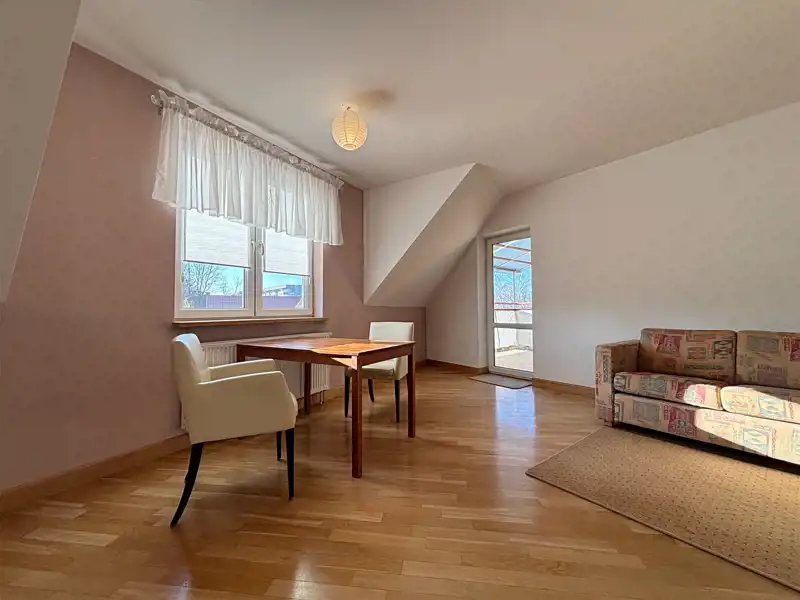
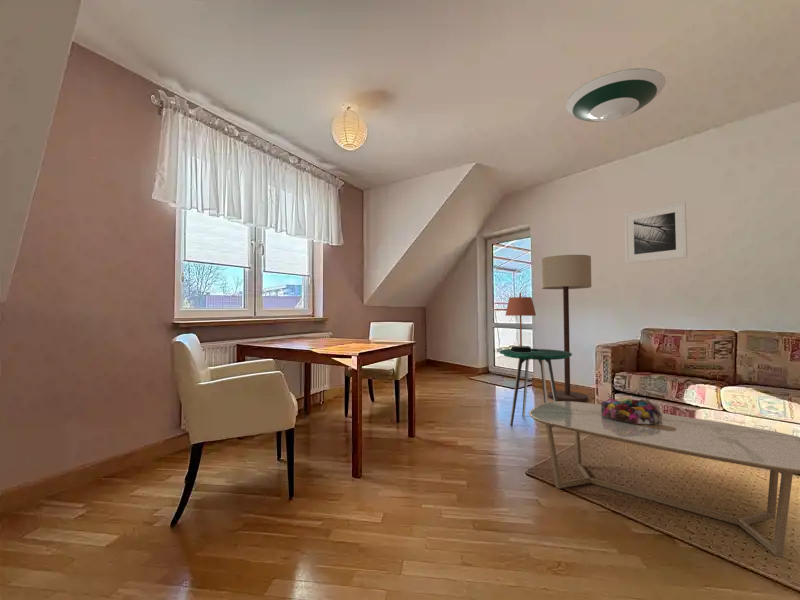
+ side table (543, 387)
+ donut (629, 408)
+ floor lamp (566, 327)
+ table lamp (521, 321)
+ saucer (612, 106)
+ coffee table (660, 449)
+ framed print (654, 234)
